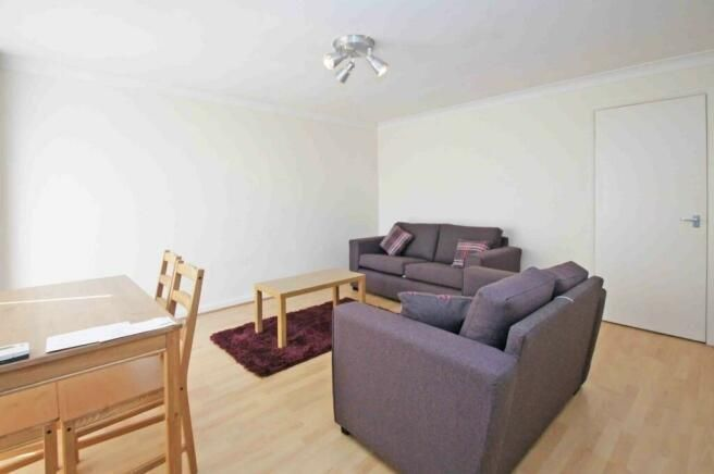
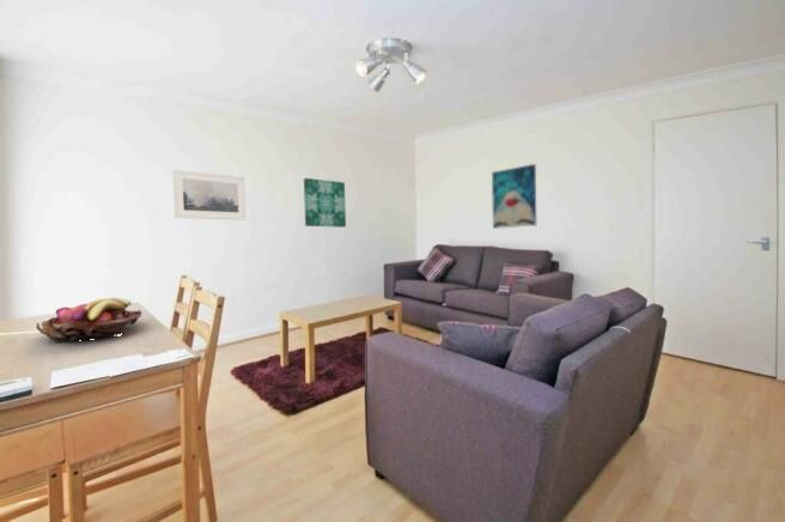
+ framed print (211, 195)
+ wall art (513, 198)
+ wall art (324, 204)
+ fruit basket (92, 317)
